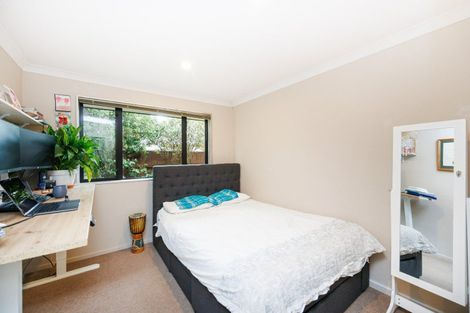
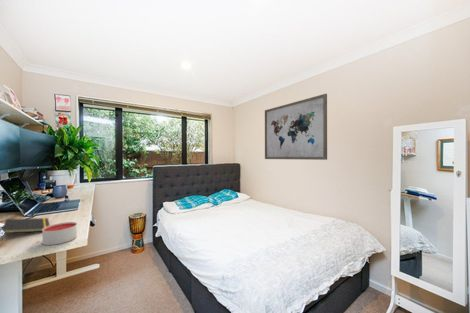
+ candle (60, 232)
+ notepad (27, 224)
+ wall art (291, 131)
